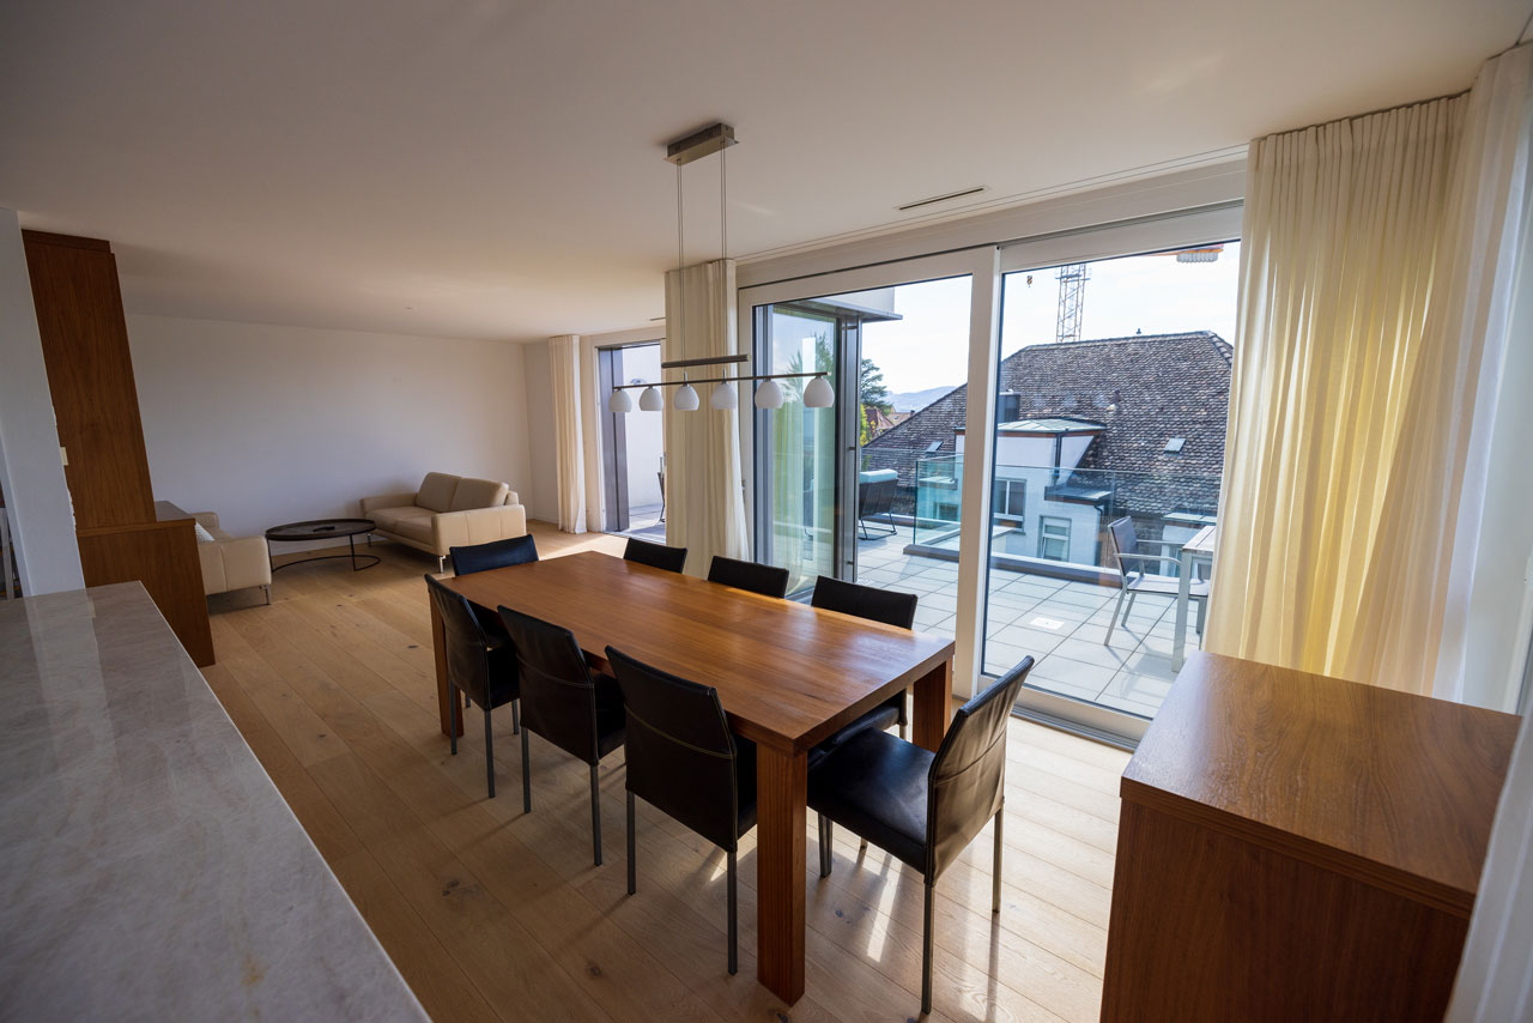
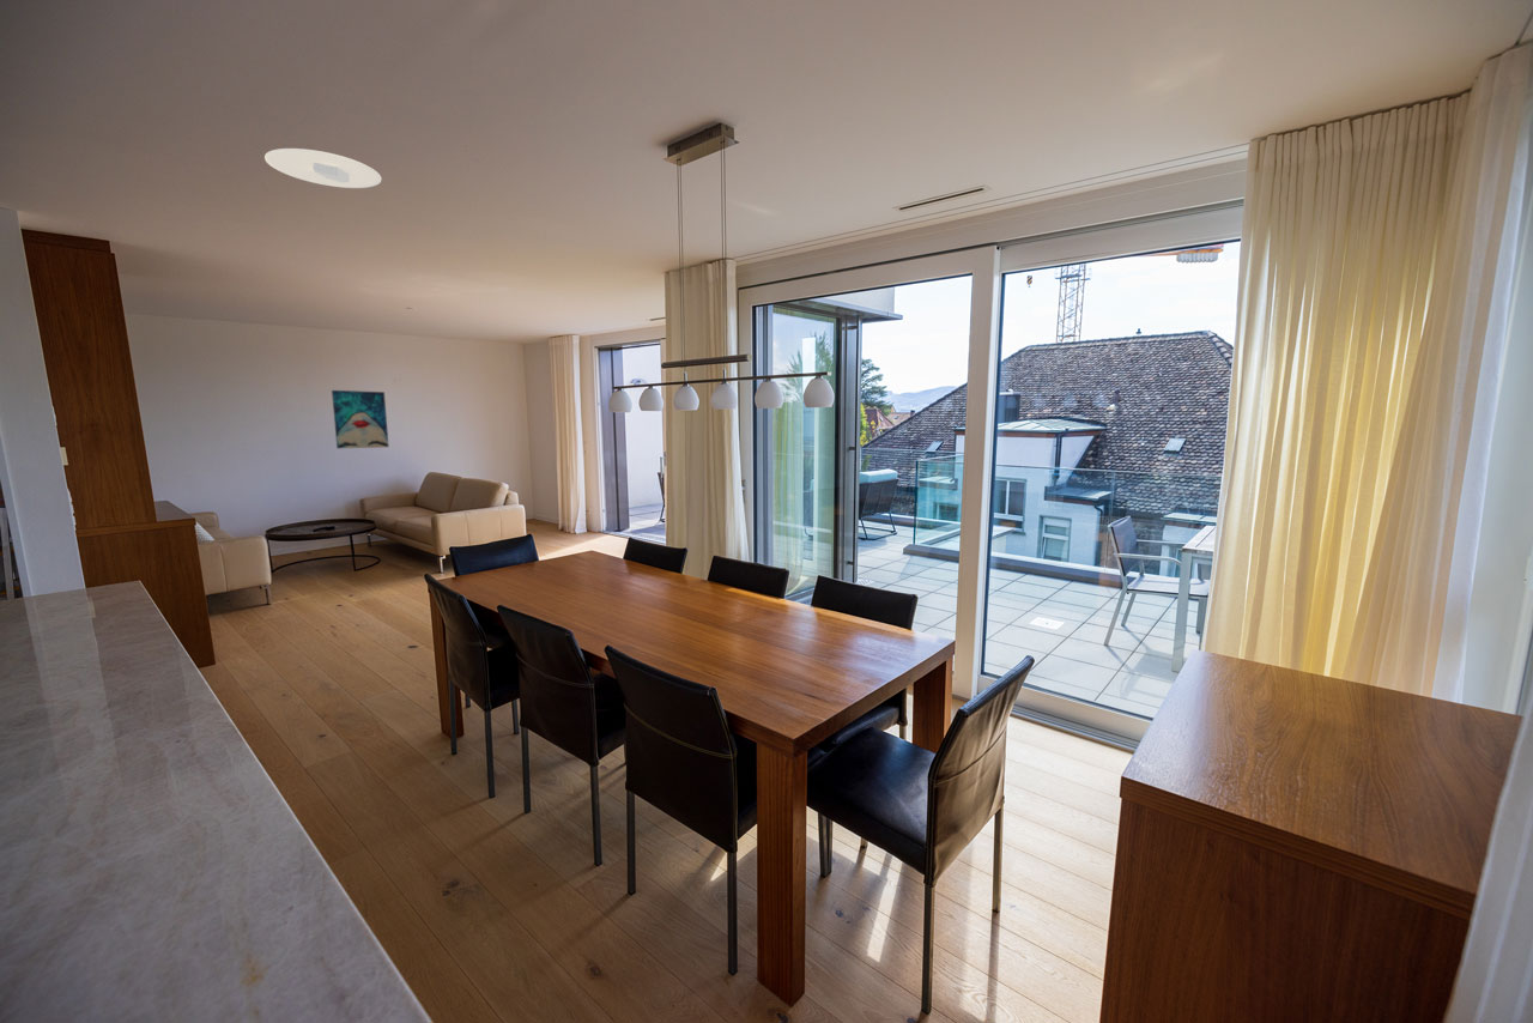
+ wall art (360, 419)
+ recessed light (325, 164)
